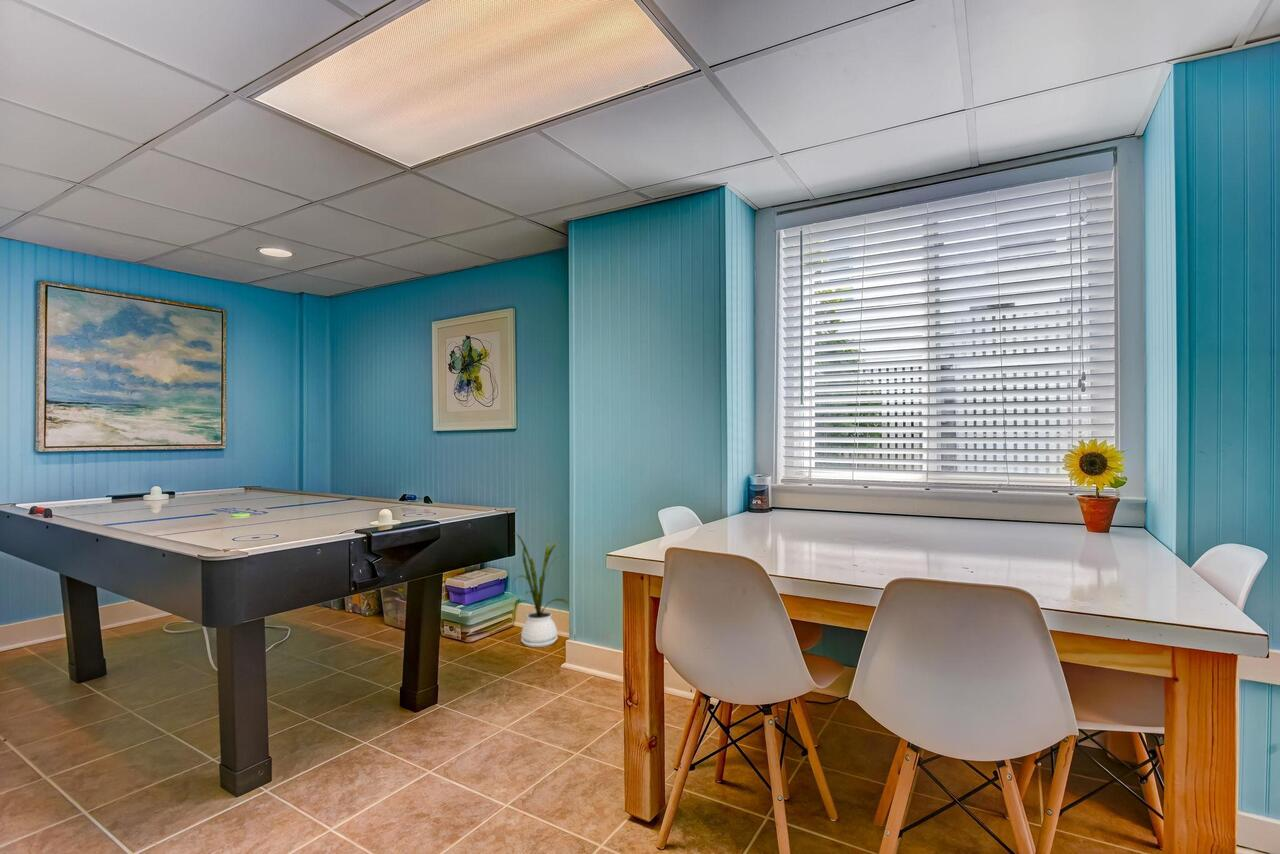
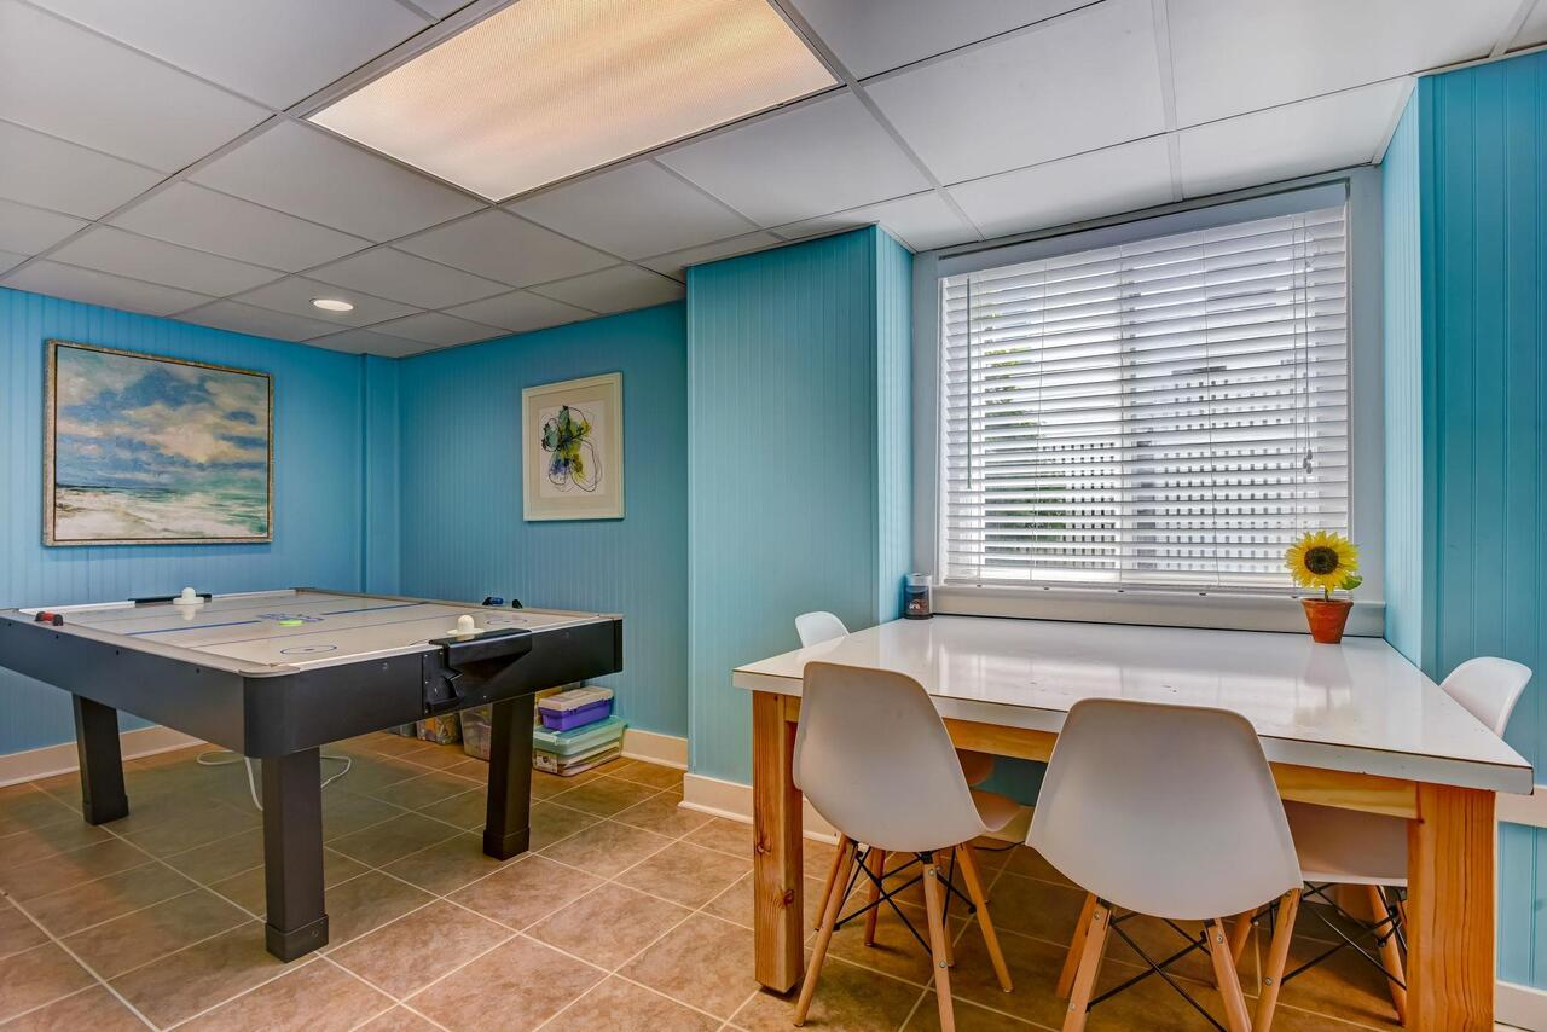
- house plant (535, 585)
